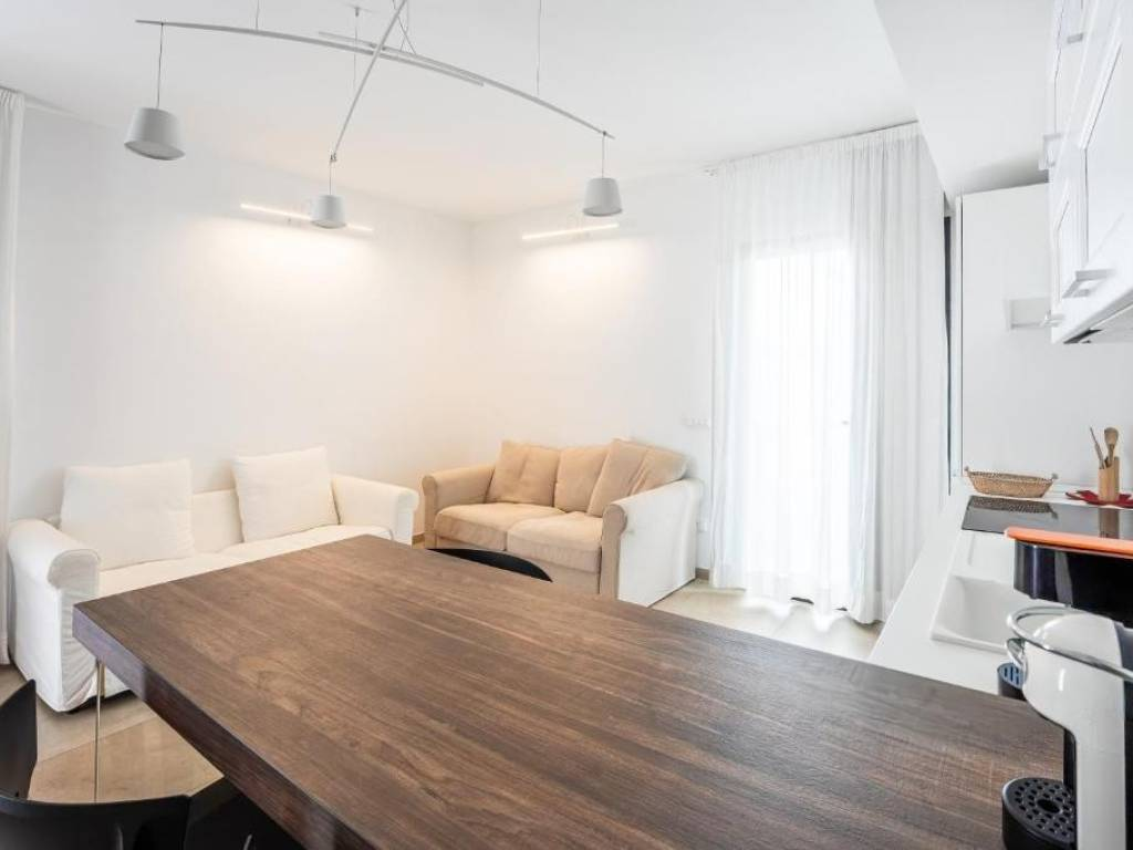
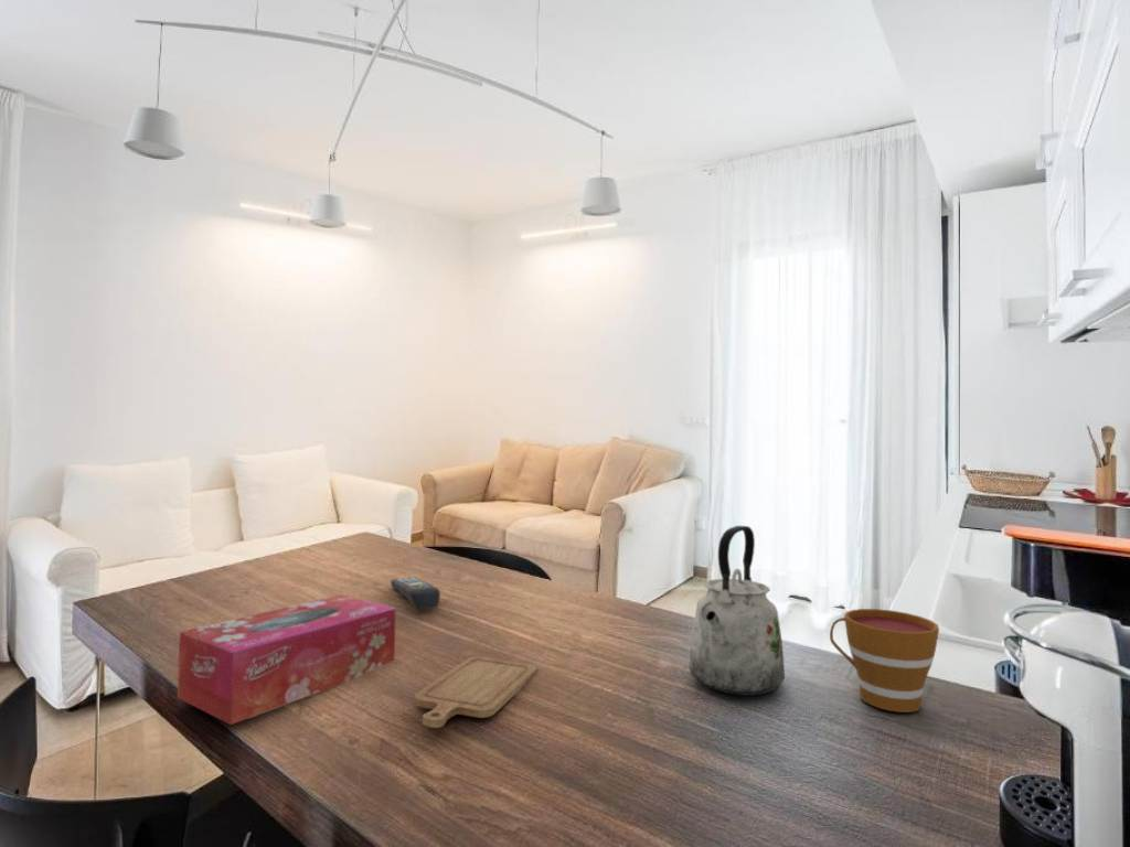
+ chopping board (471, 689)
+ cup (881, 658)
+ remote control (414, 589)
+ kettle (731, 609)
+ tissue box (295, 648)
